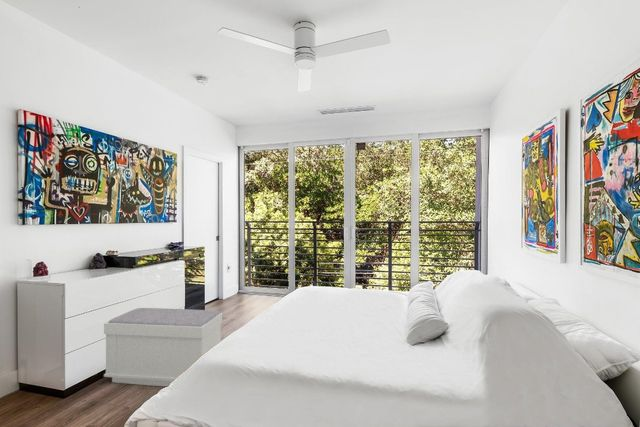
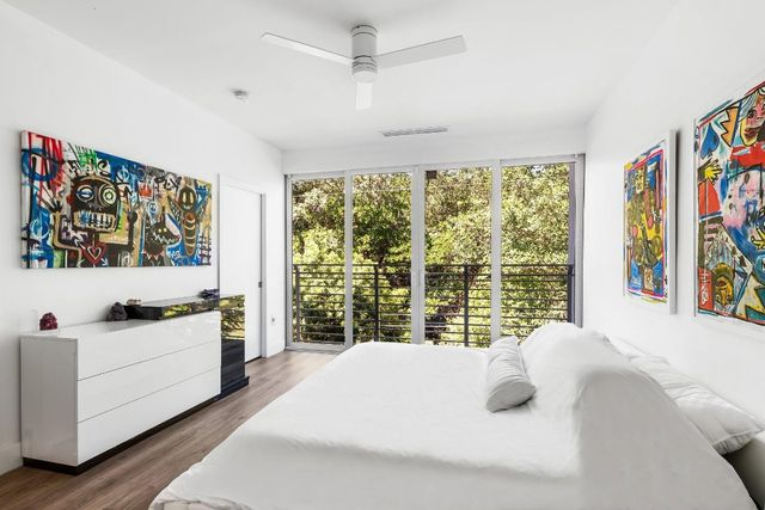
- bench (166, 344)
